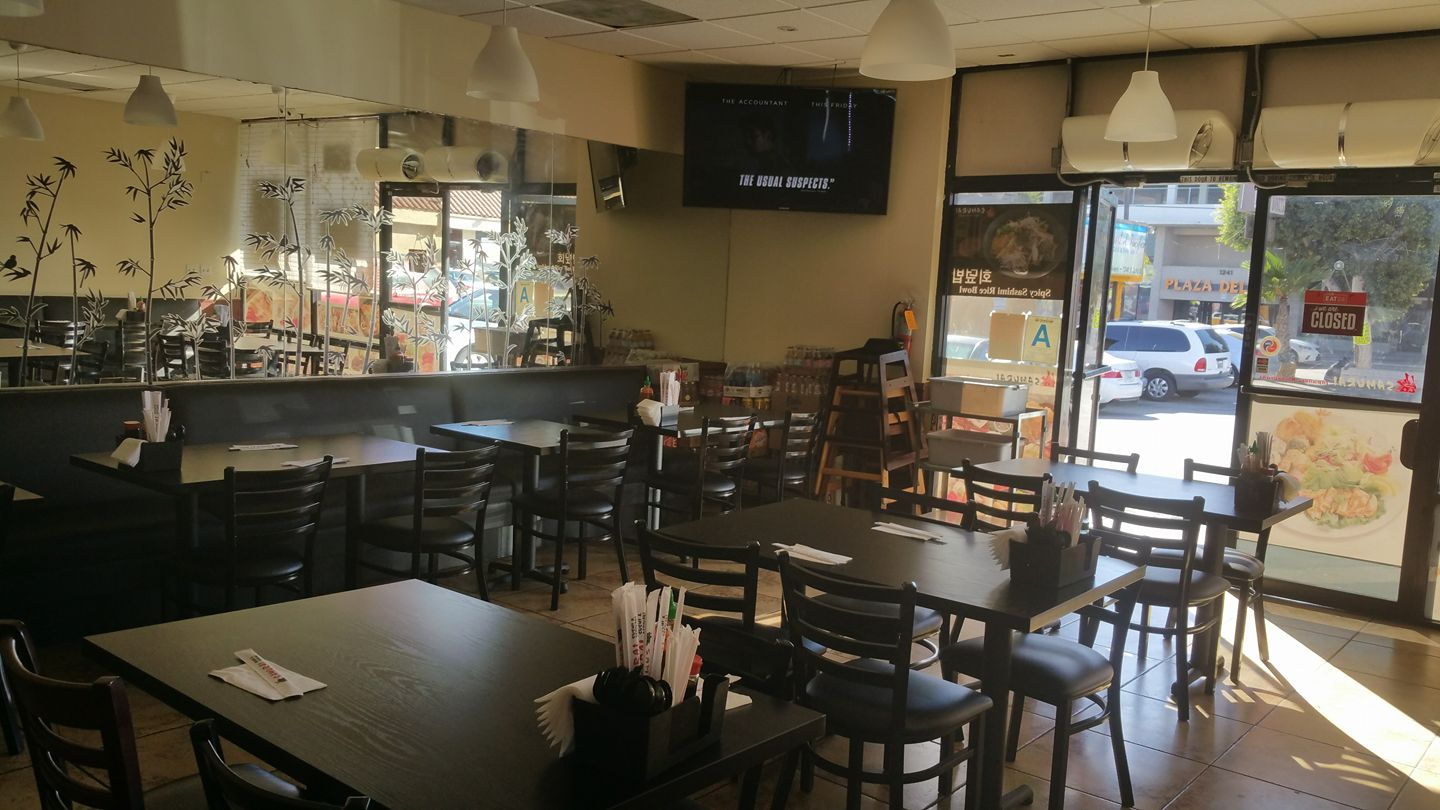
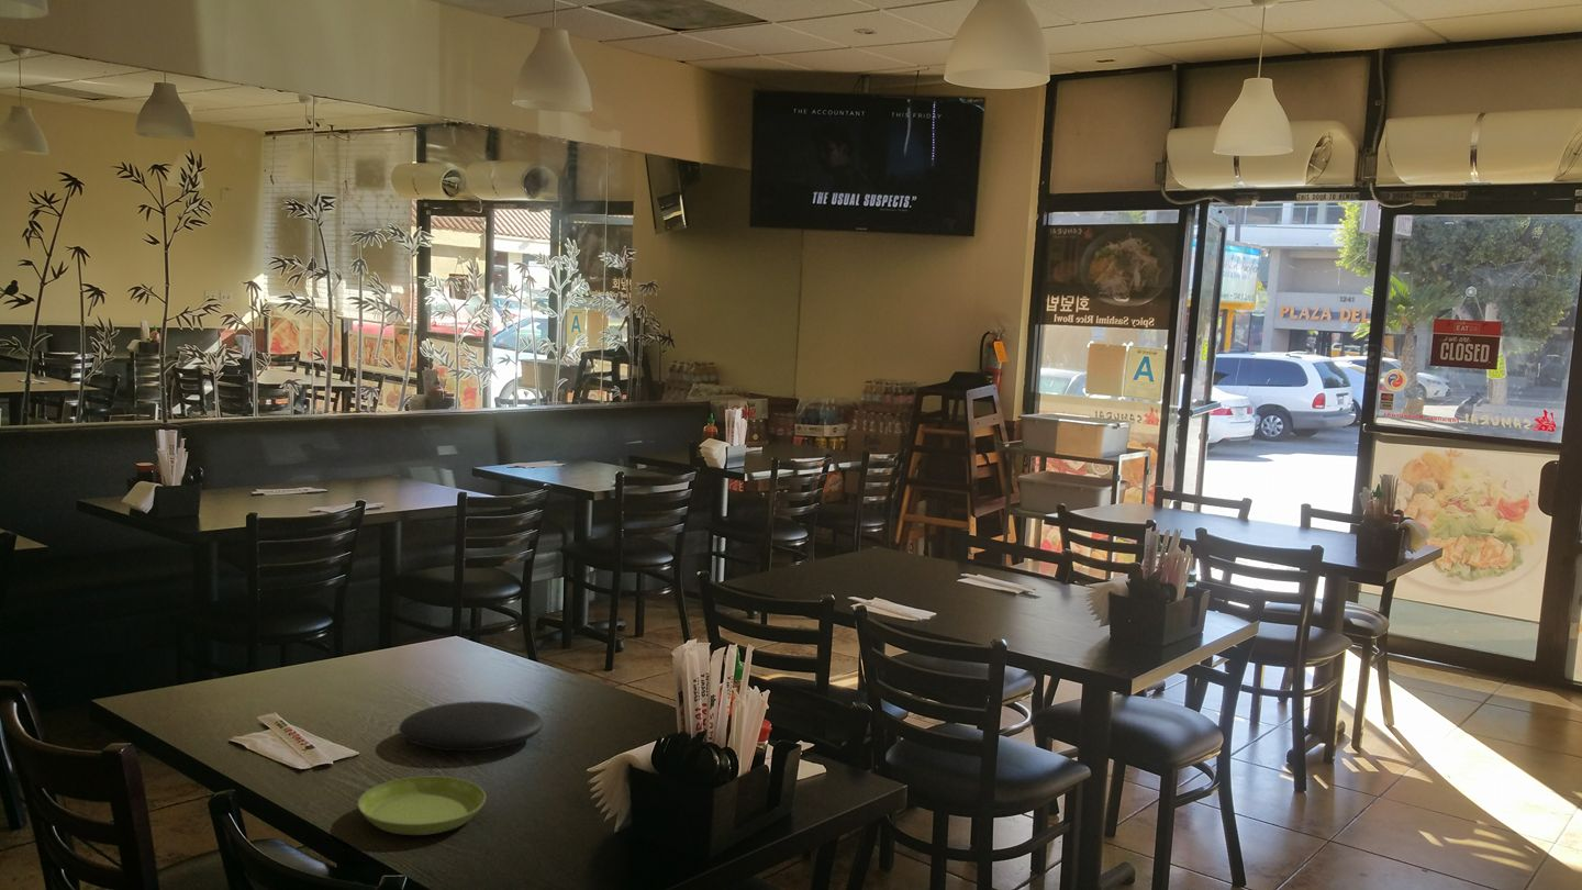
+ saucer (422, 806)
+ plate (471, 724)
